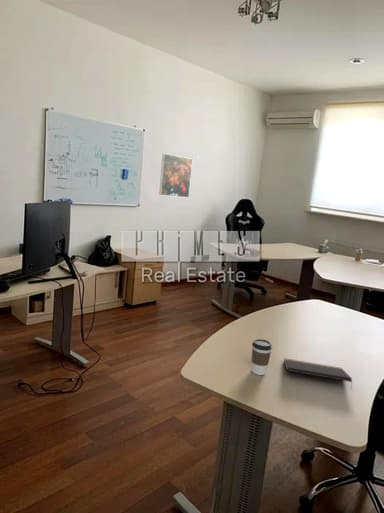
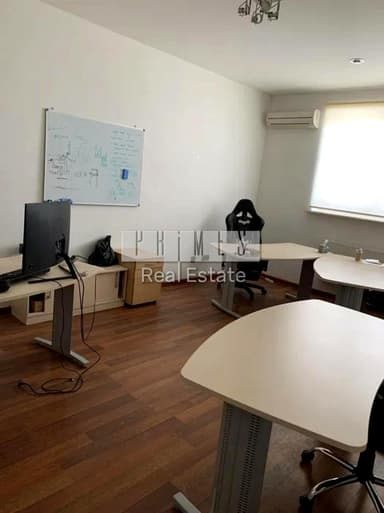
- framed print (176, 176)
- notepad (315, 369)
- coffee cup (260, 357)
